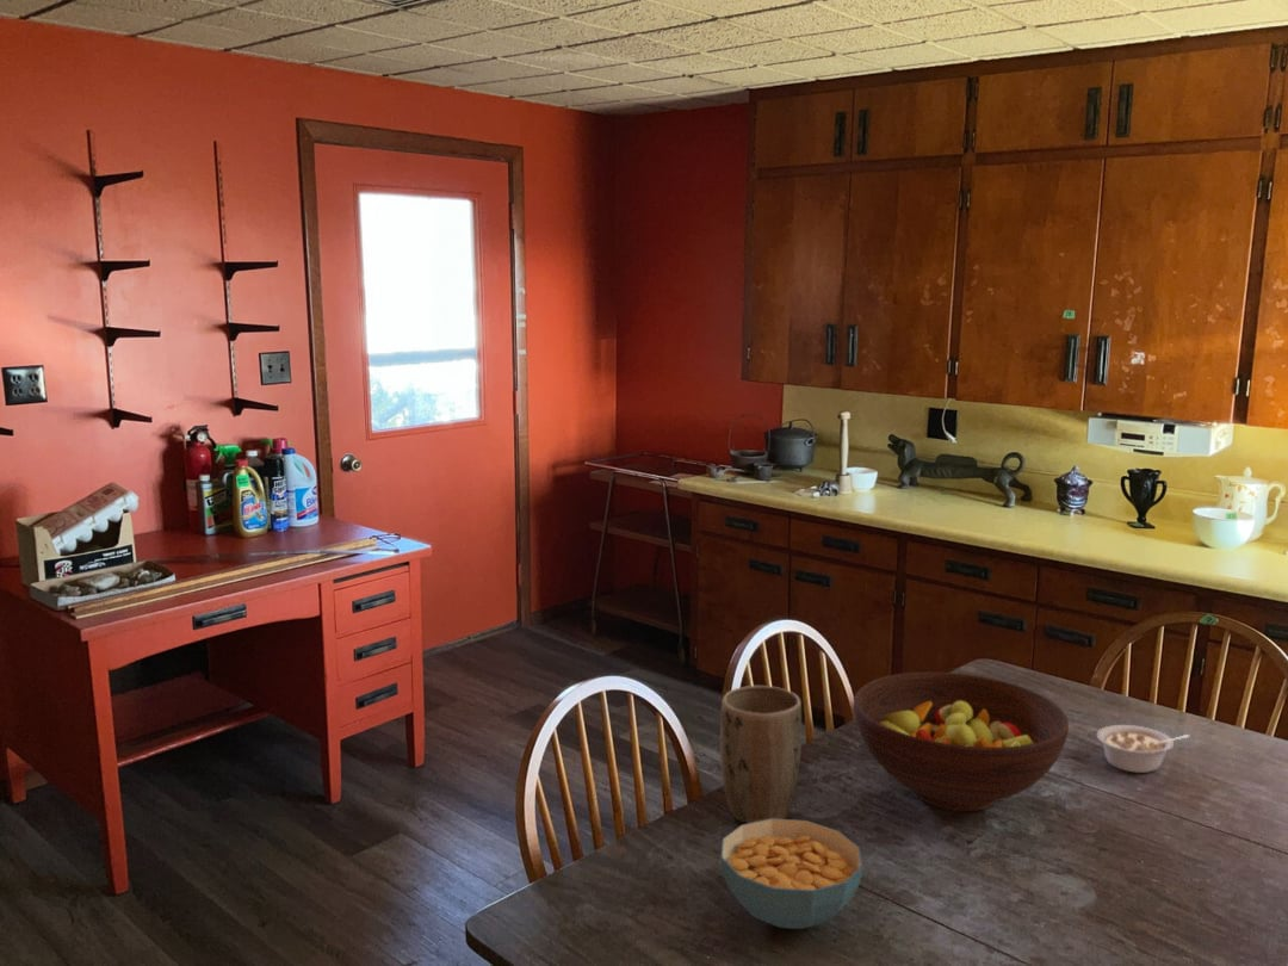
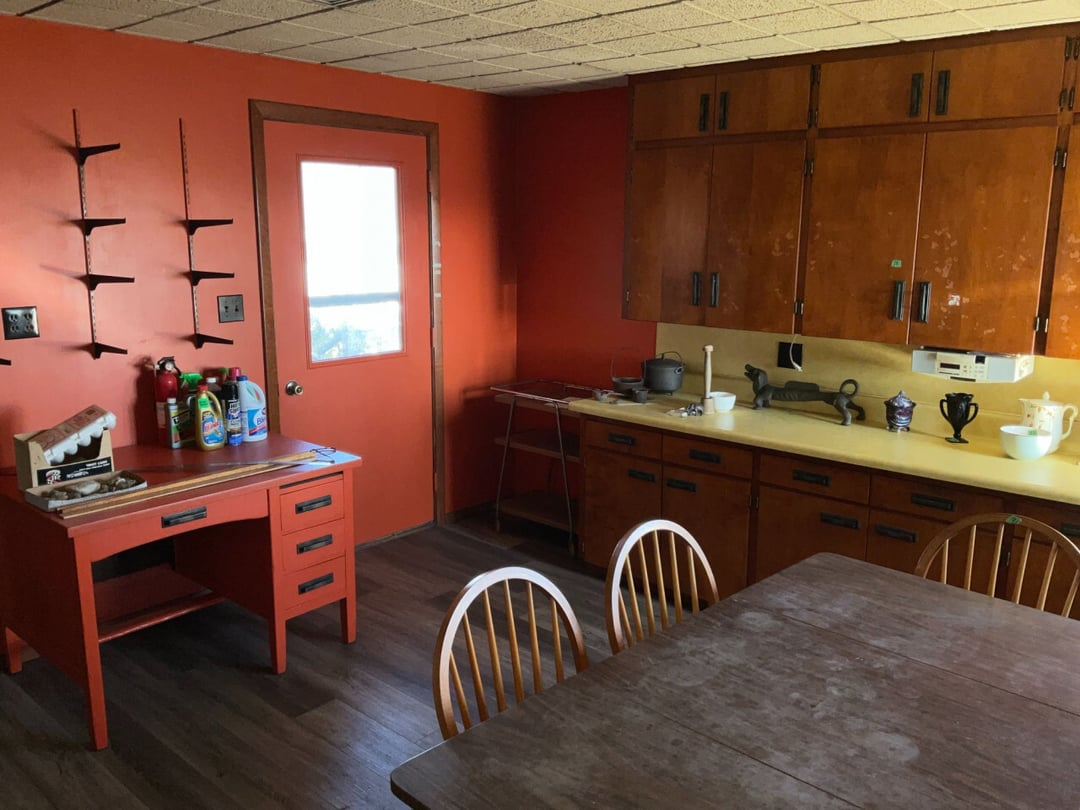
- fruit bowl (955, 750)
- plant pot (760, 756)
- legume (1135, 747)
- cereal bowl (789, 884)
